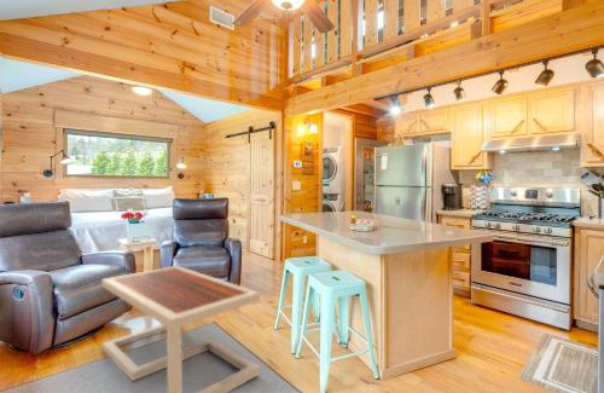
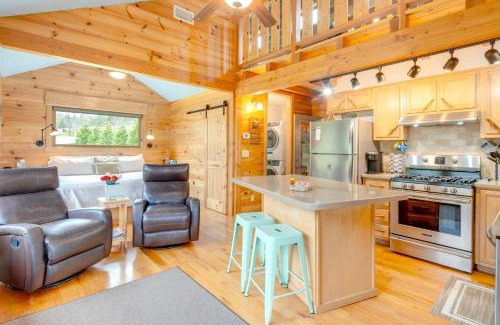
- coffee table (175, 323)
